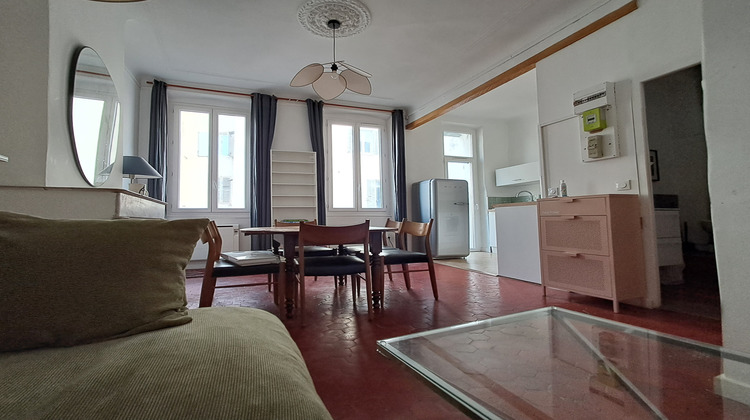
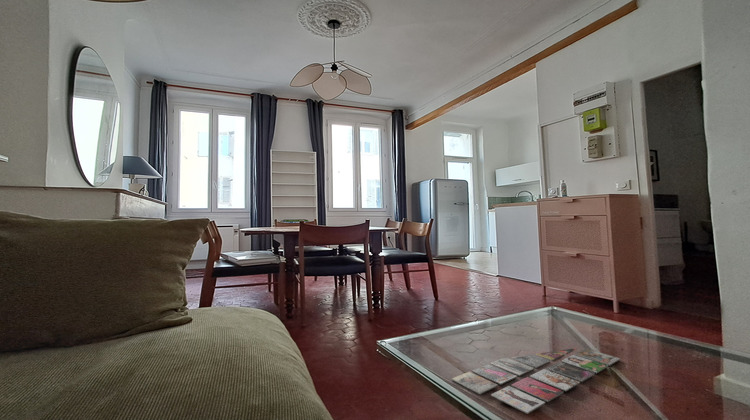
+ magazine (539, 366)
